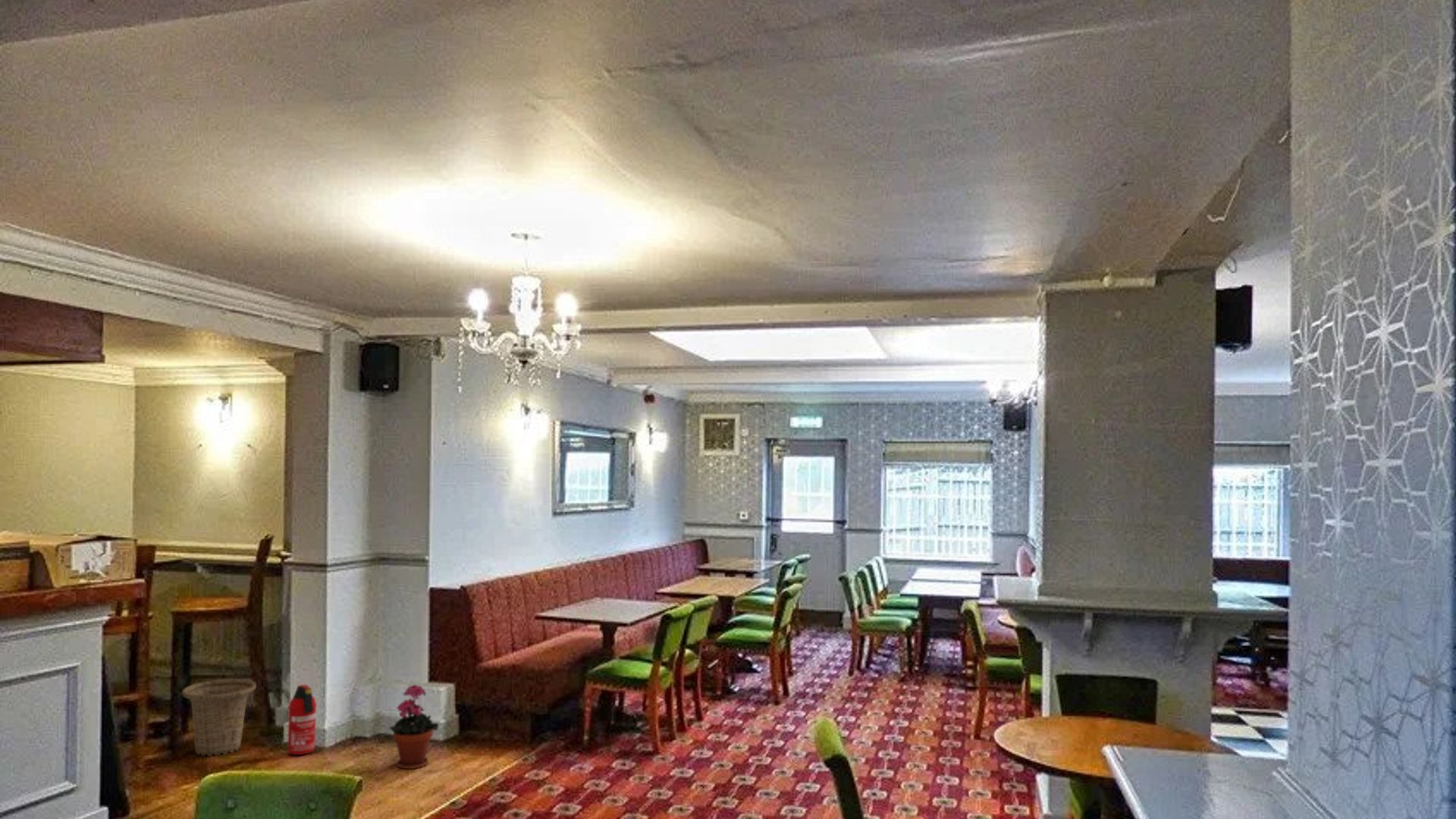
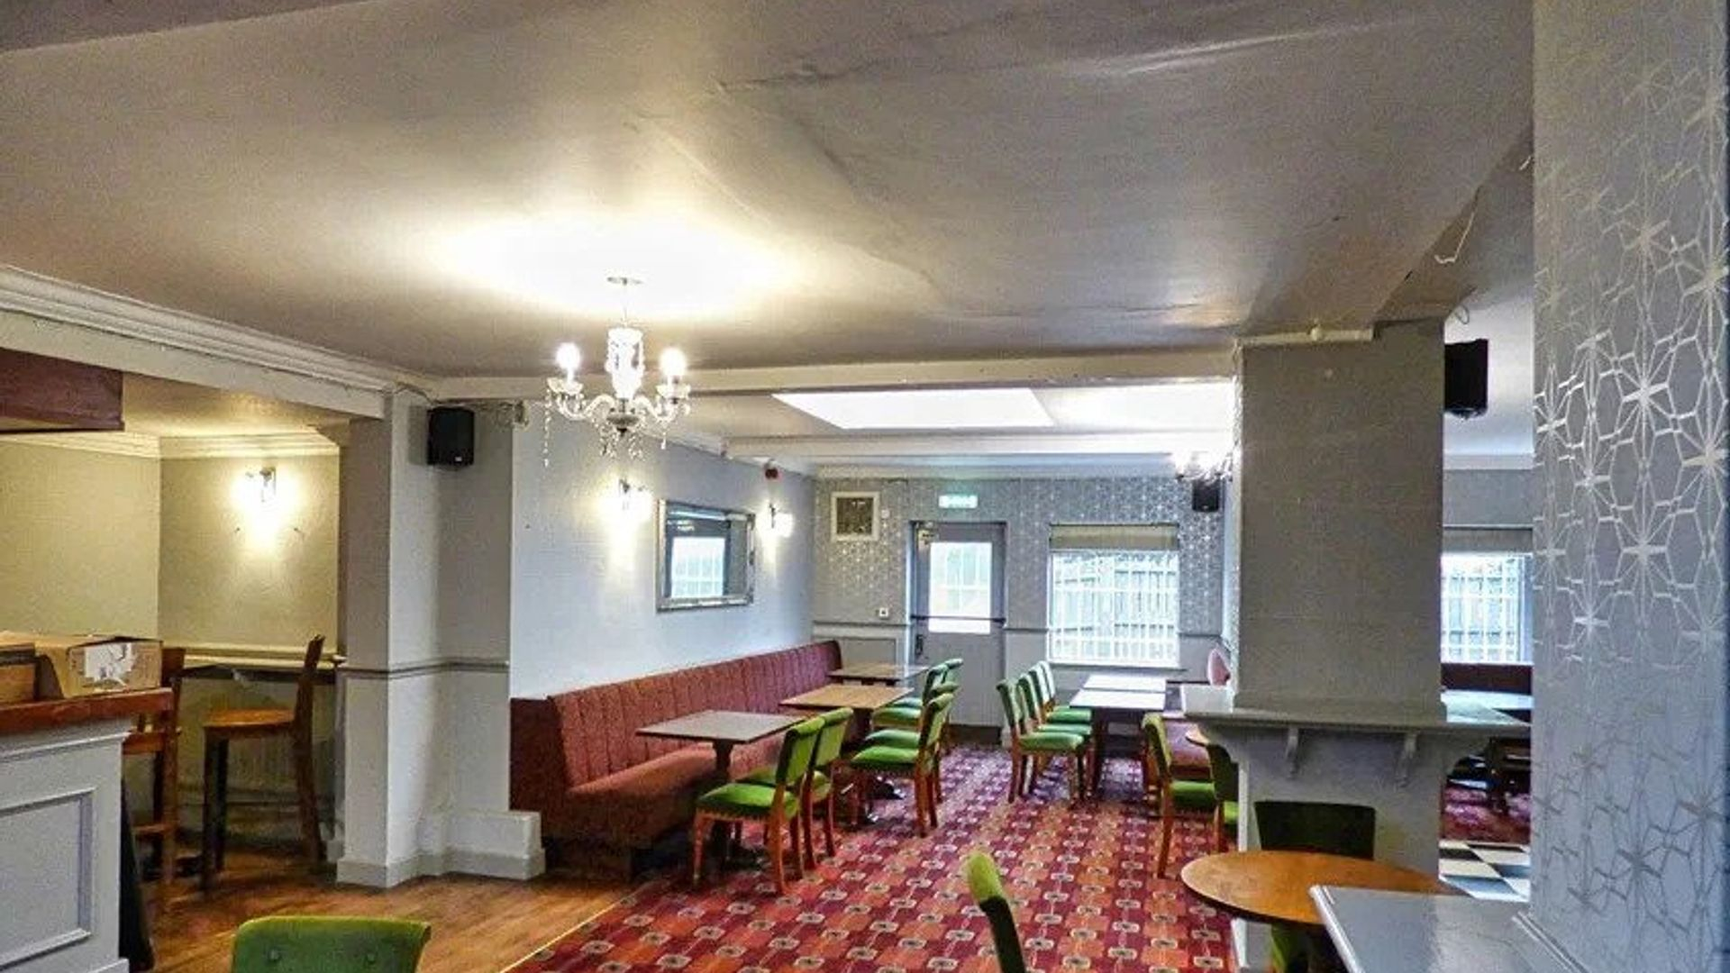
- basket (218, 718)
- potted plant (412, 725)
- fire extinguisher (303, 720)
